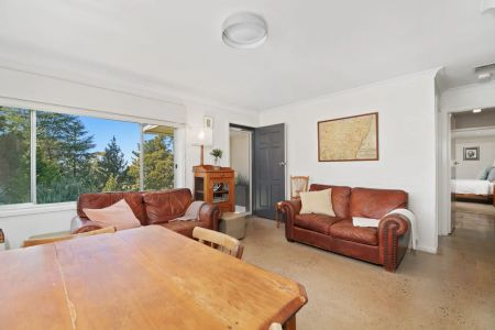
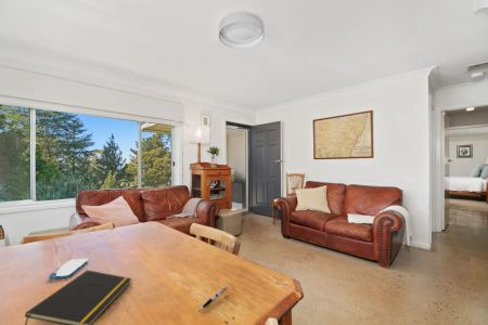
+ pen (214, 297)
+ notepad (87, 294)
+ smartphone (69, 268)
